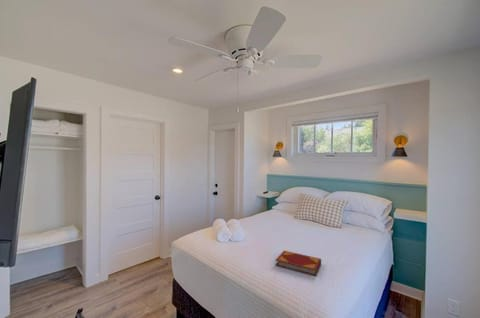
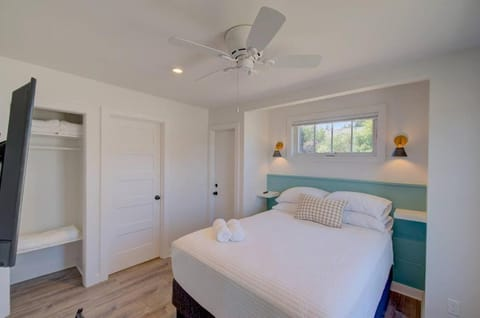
- hardback book (298, 261)
